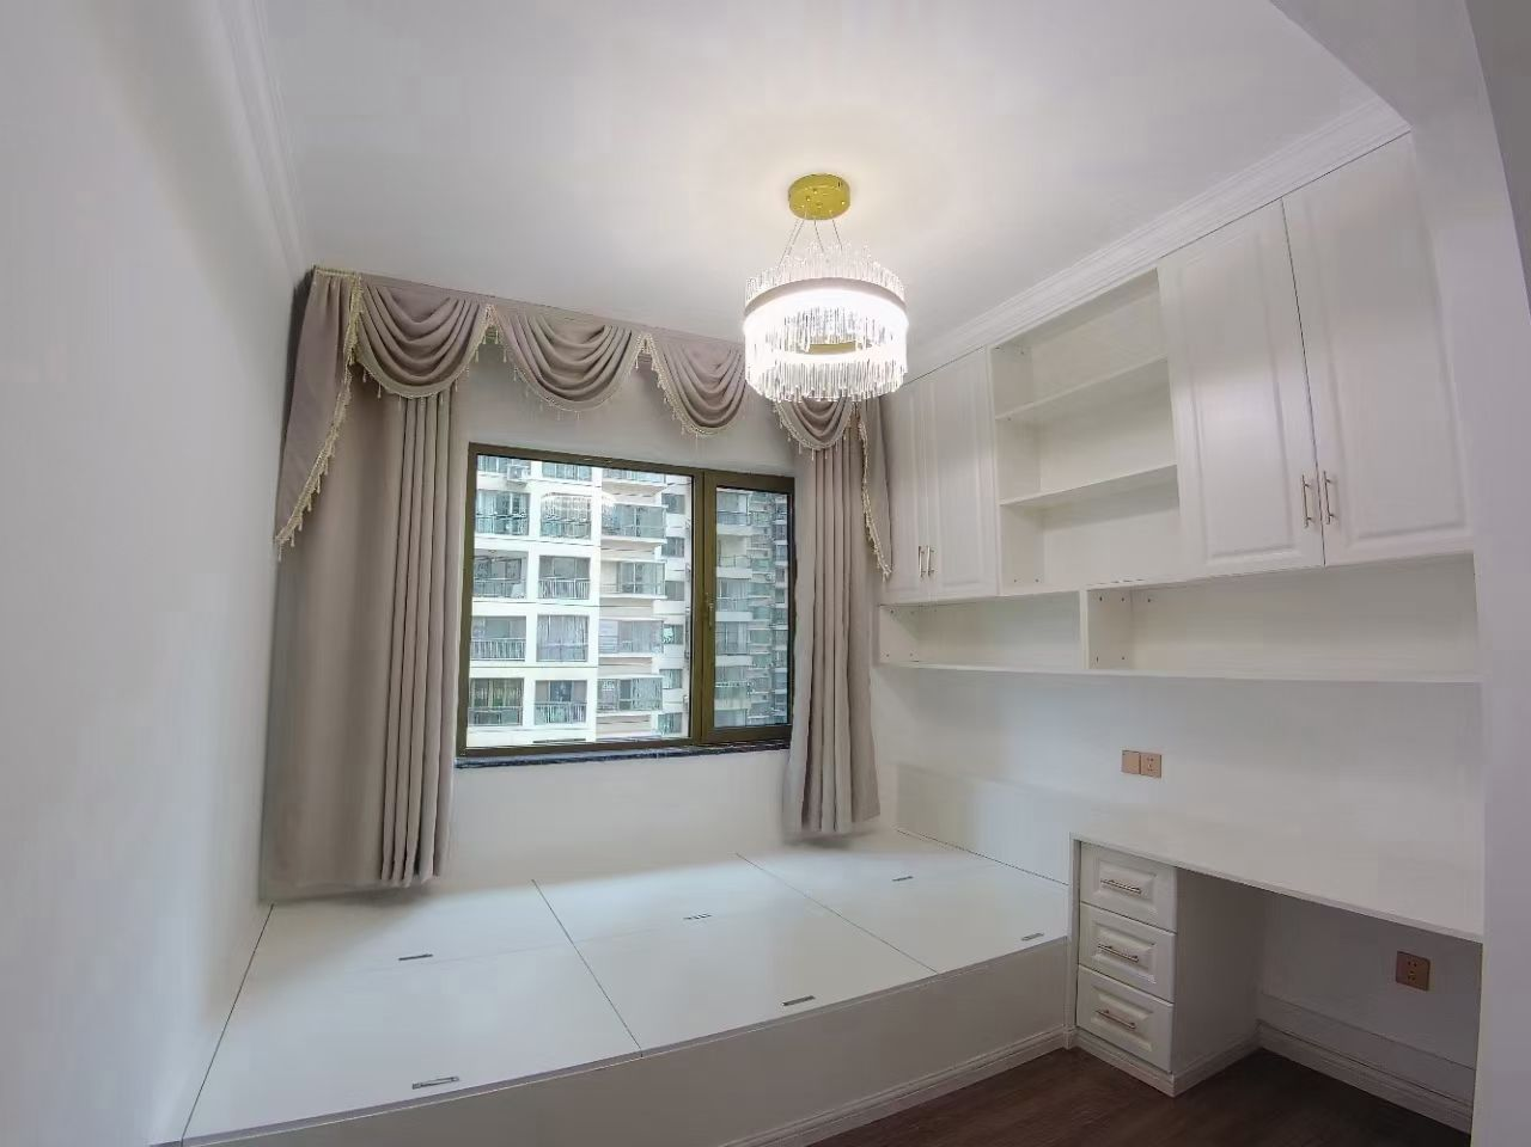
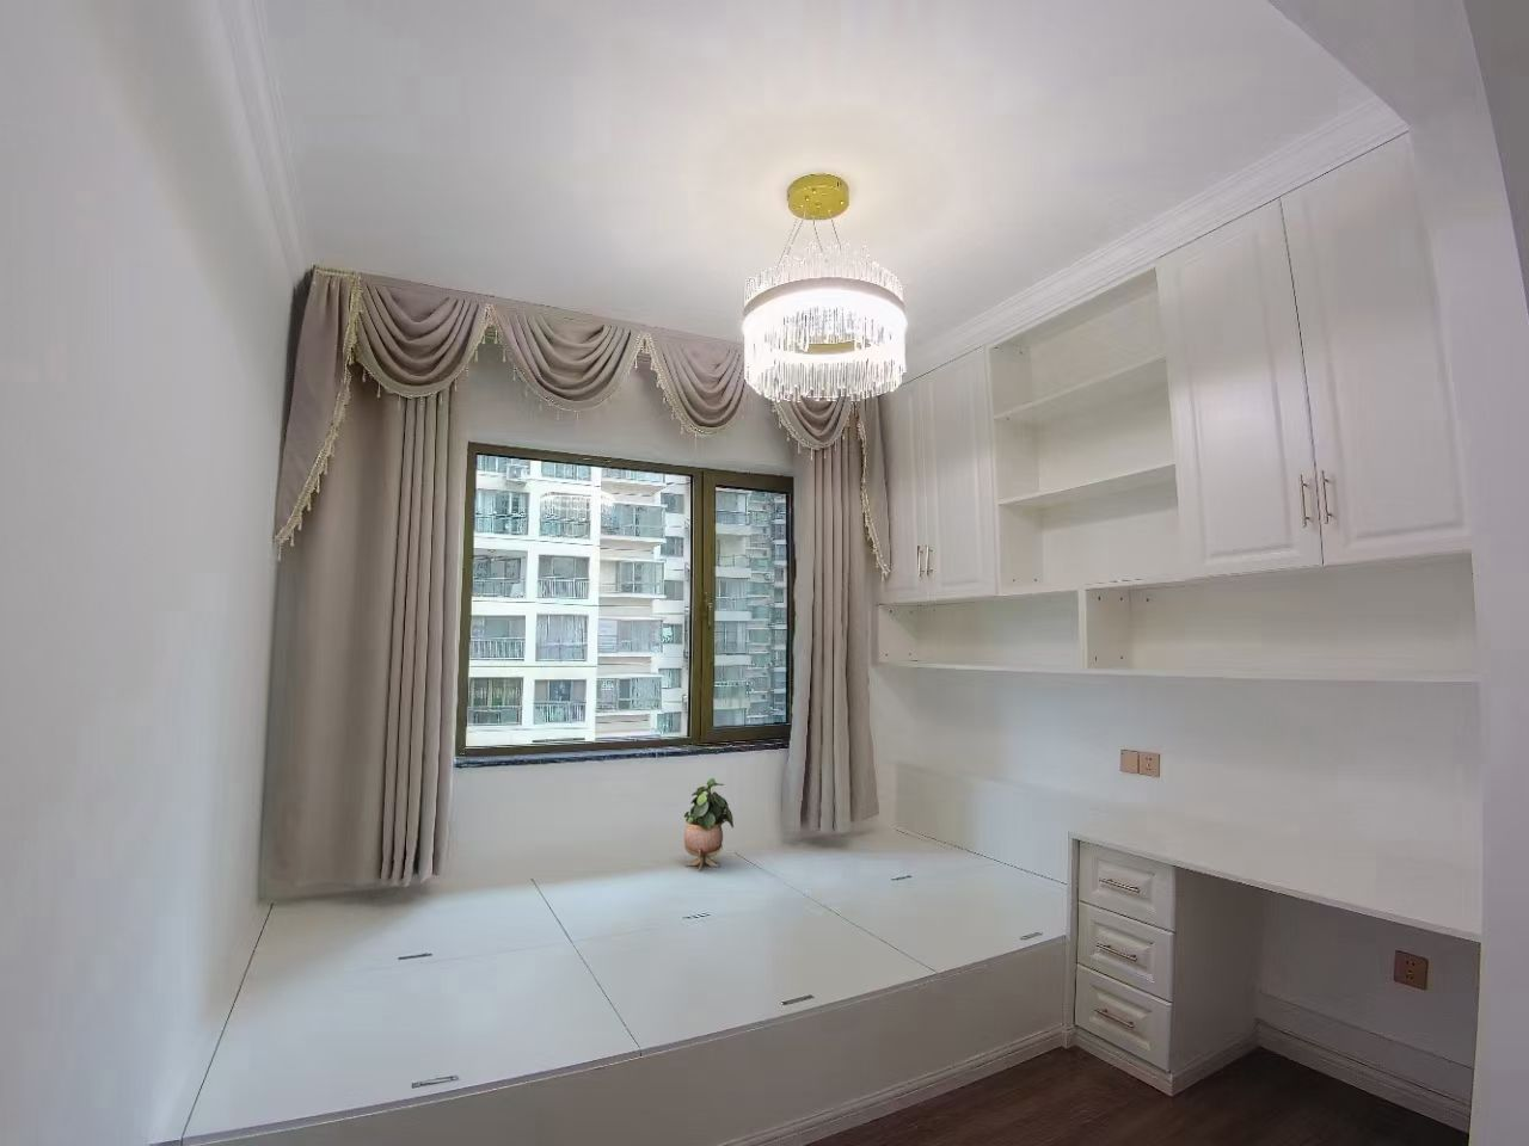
+ potted plant (708, 821)
